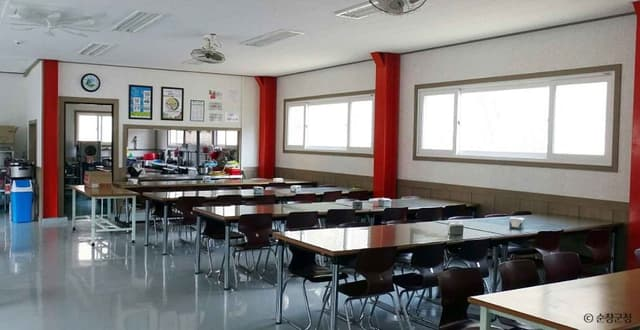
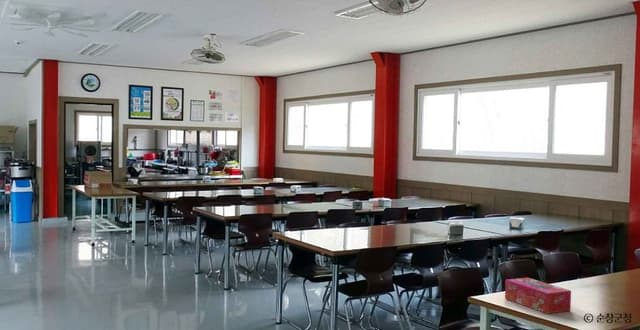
+ tissue box (536, 294)
